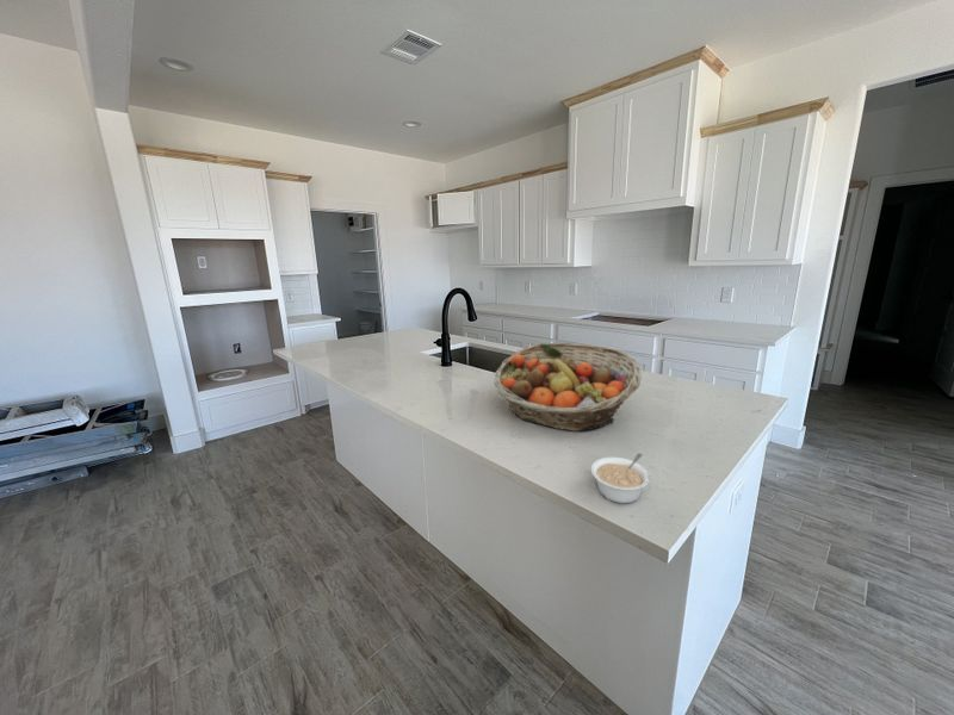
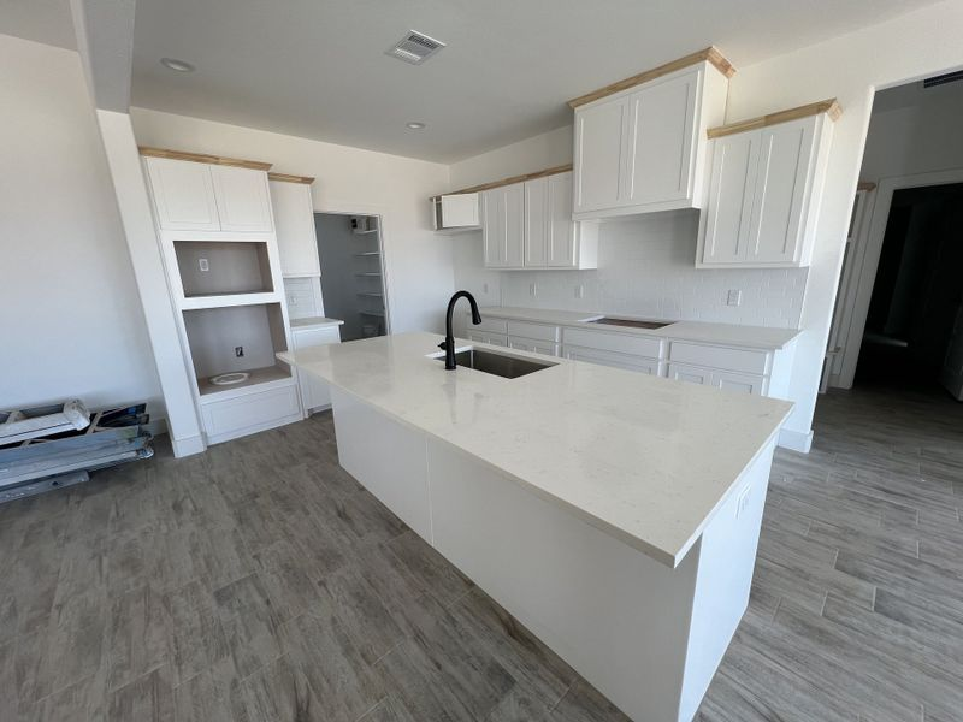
- legume (619, 478)
- fruit basket (563, 383)
